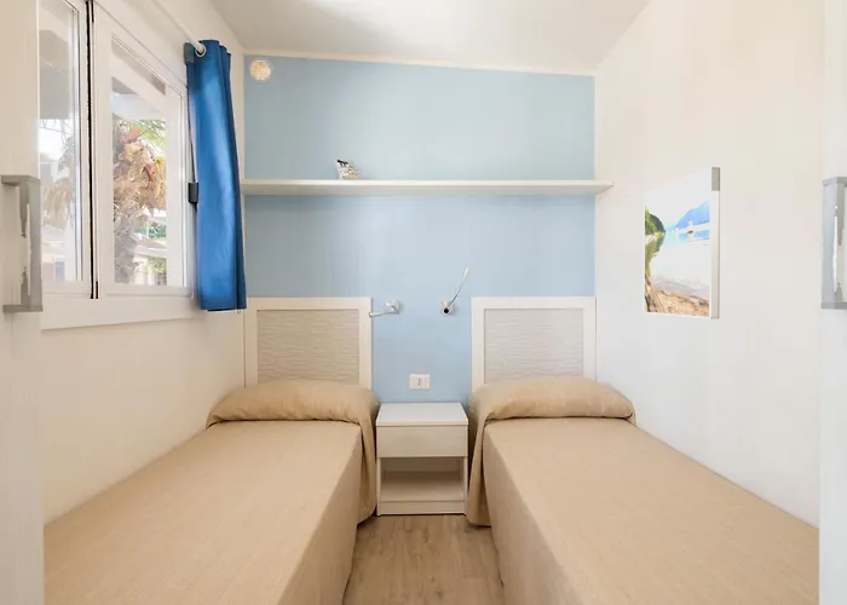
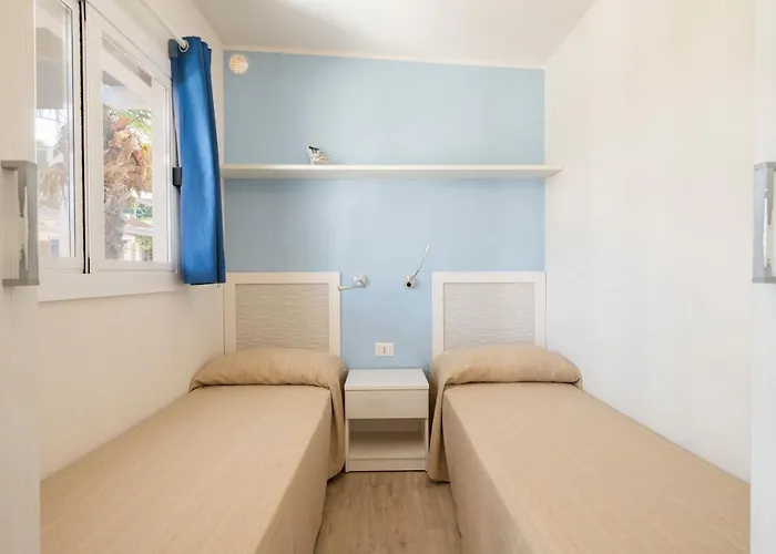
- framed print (676, 249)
